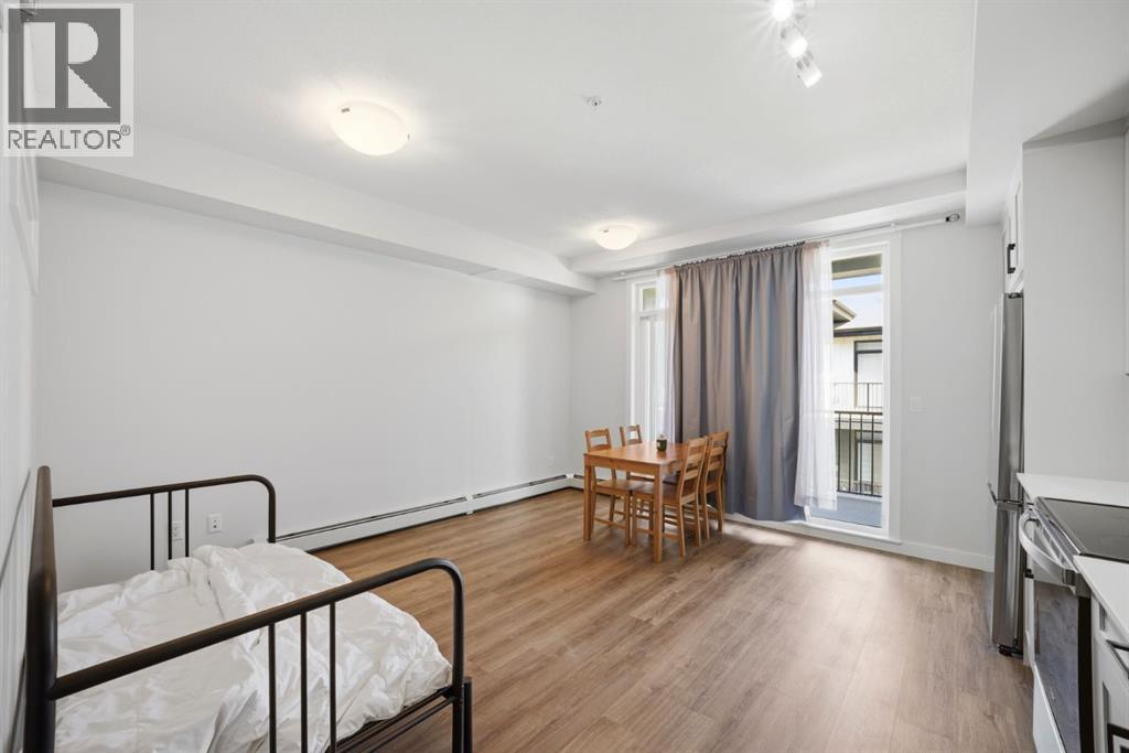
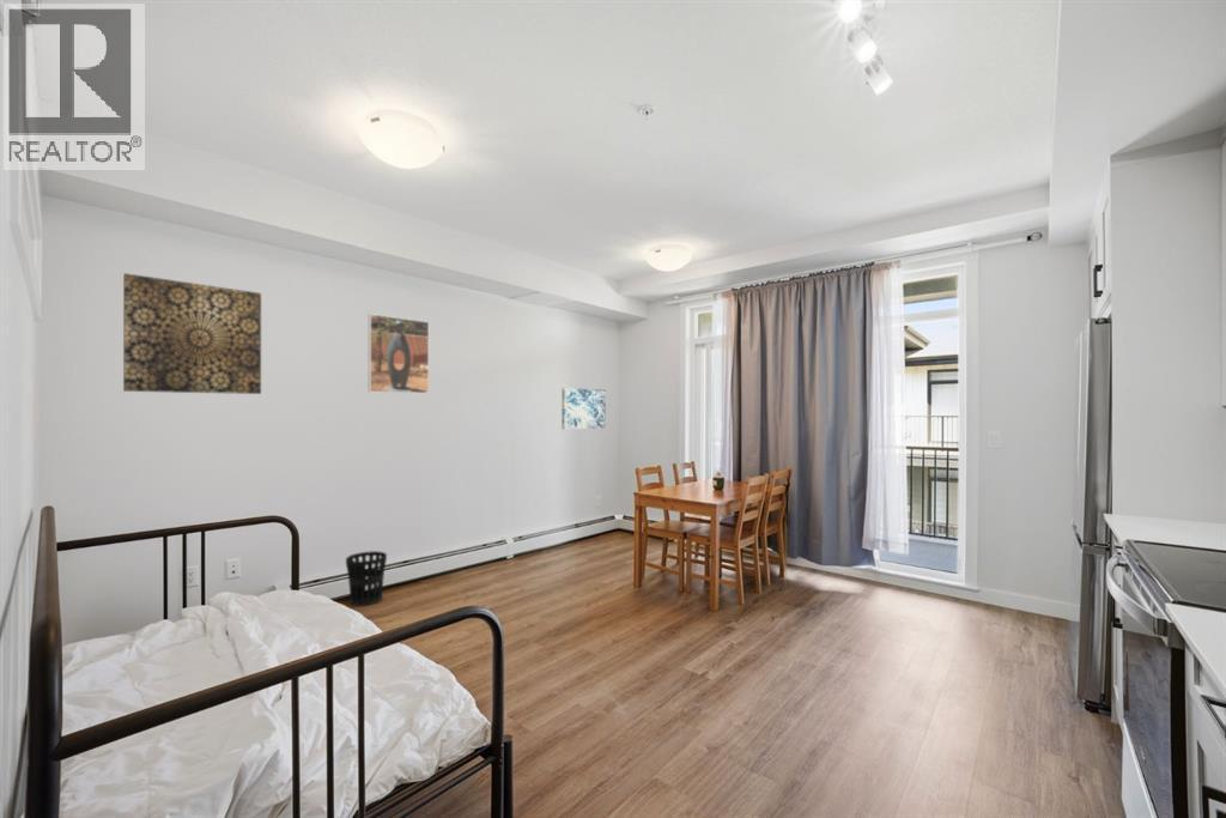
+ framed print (399, 355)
+ wall art (584, 408)
+ wastebasket (366, 578)
+ wall art (196, 338)
